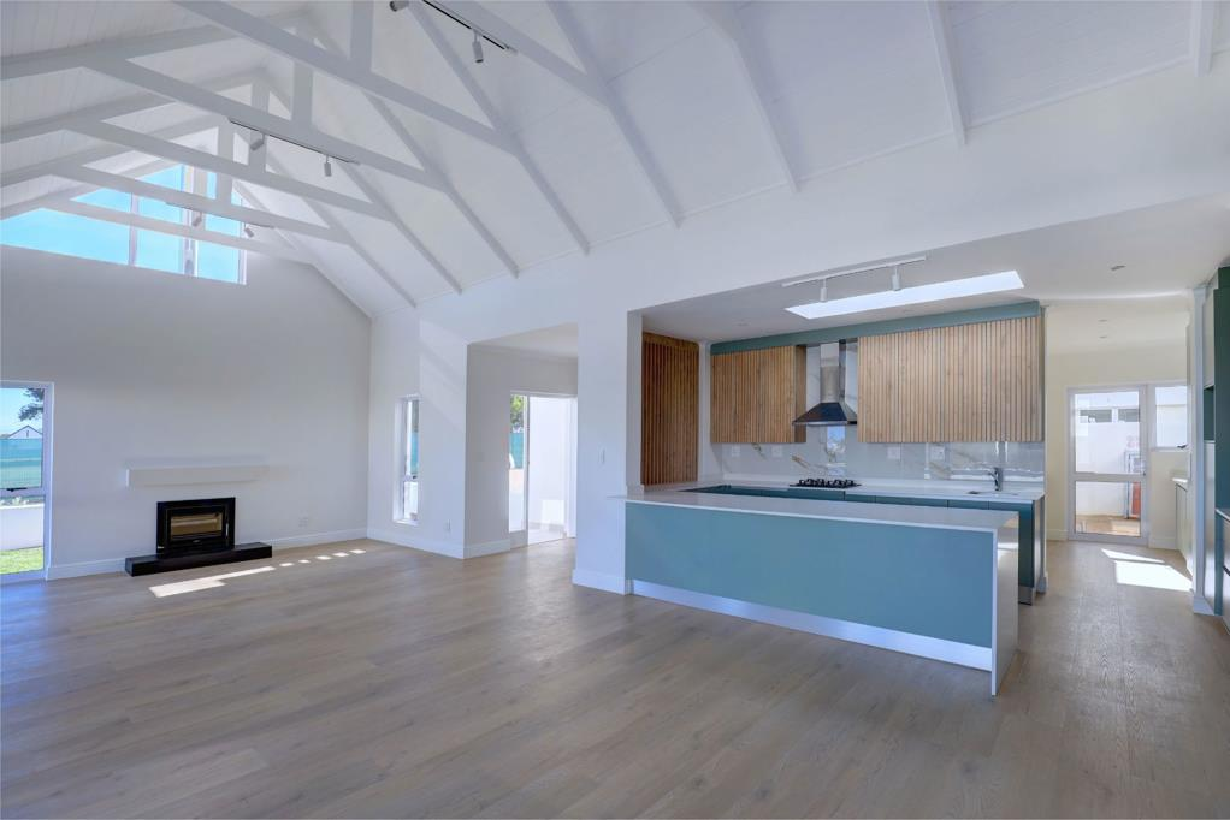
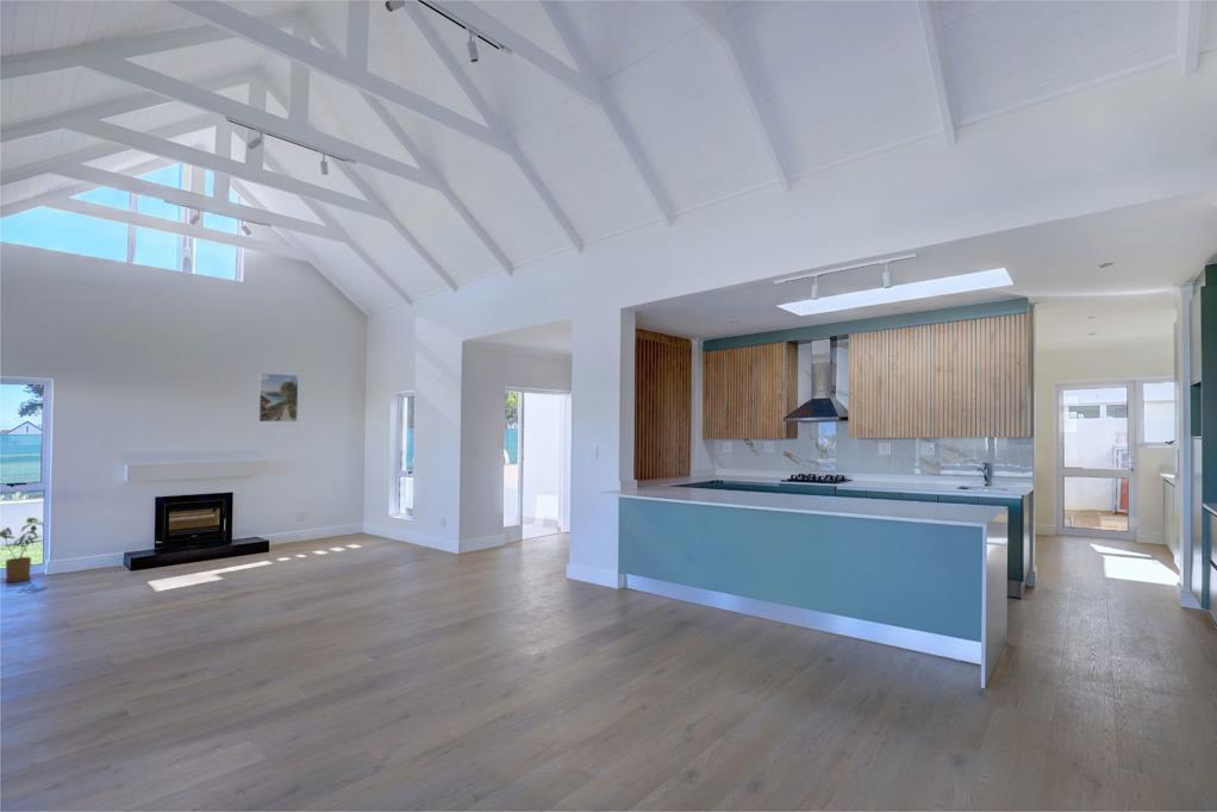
+ house plant (21, 550)
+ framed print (279, 398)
